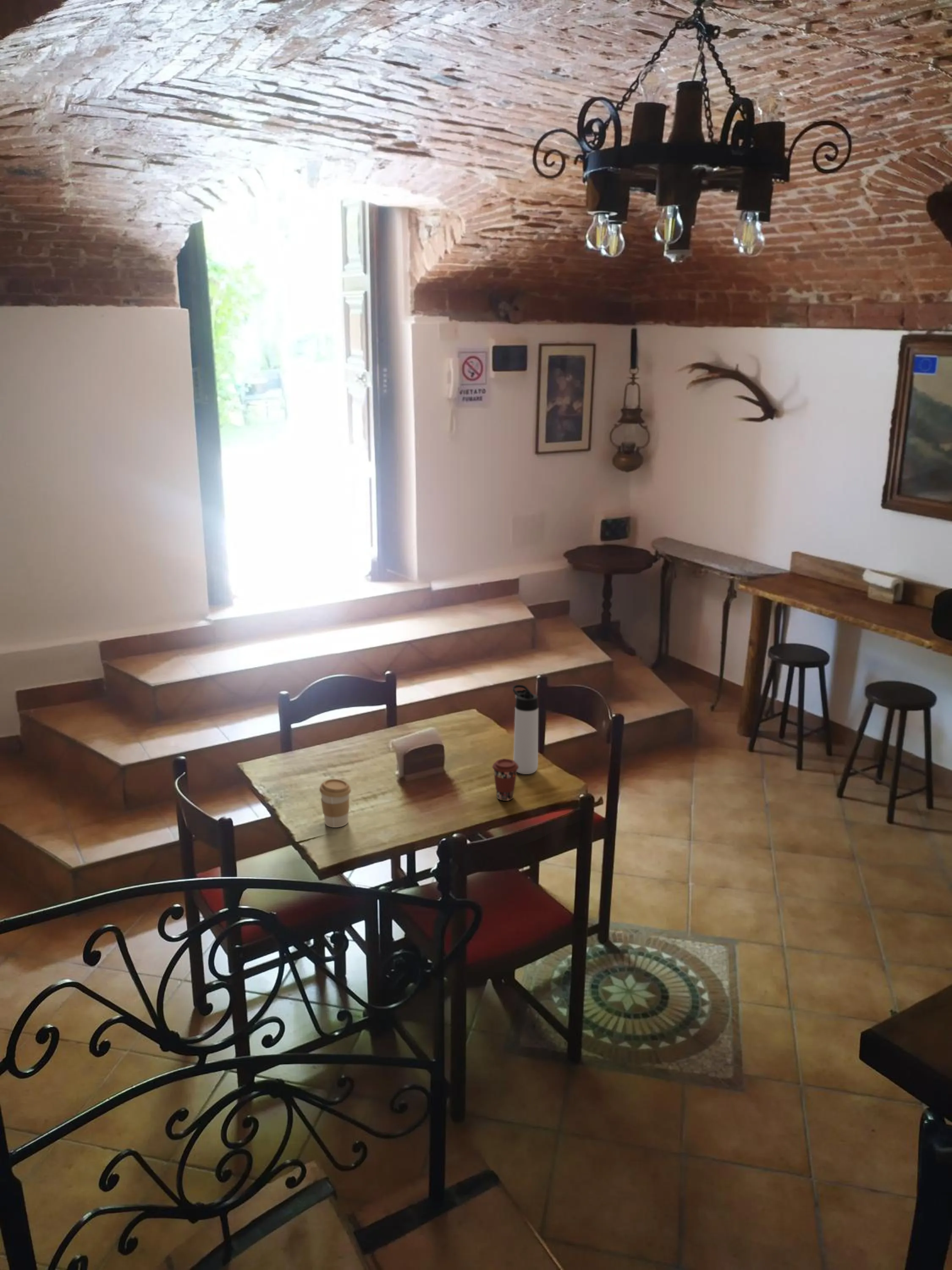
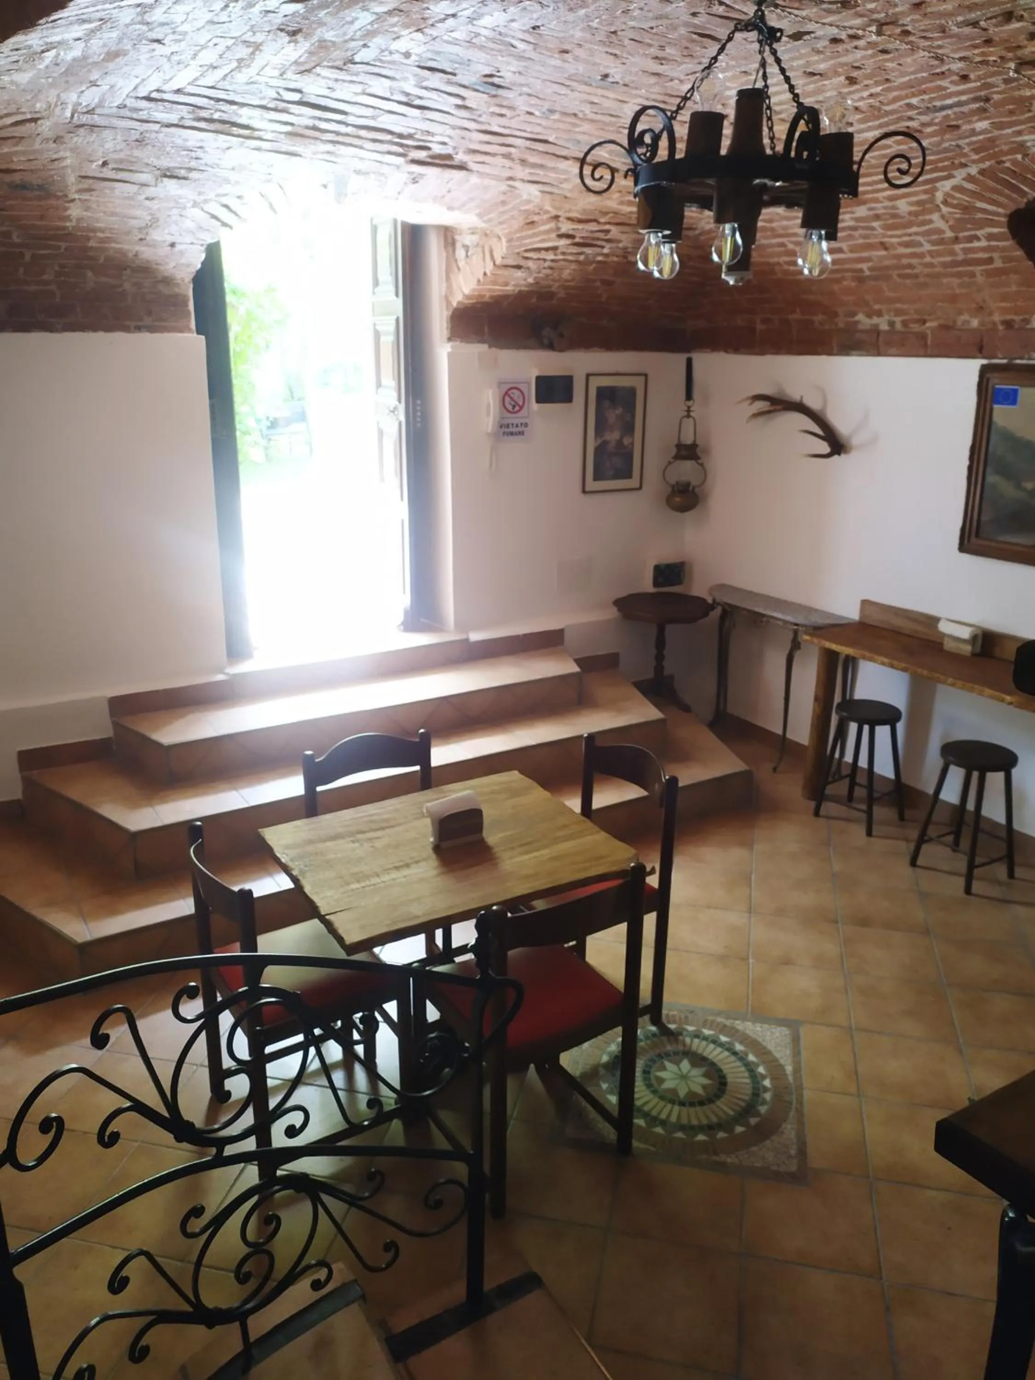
- coffee cup (505, 780)
- thermos bottle (524, 729)
- coffee cup (336, 802)
